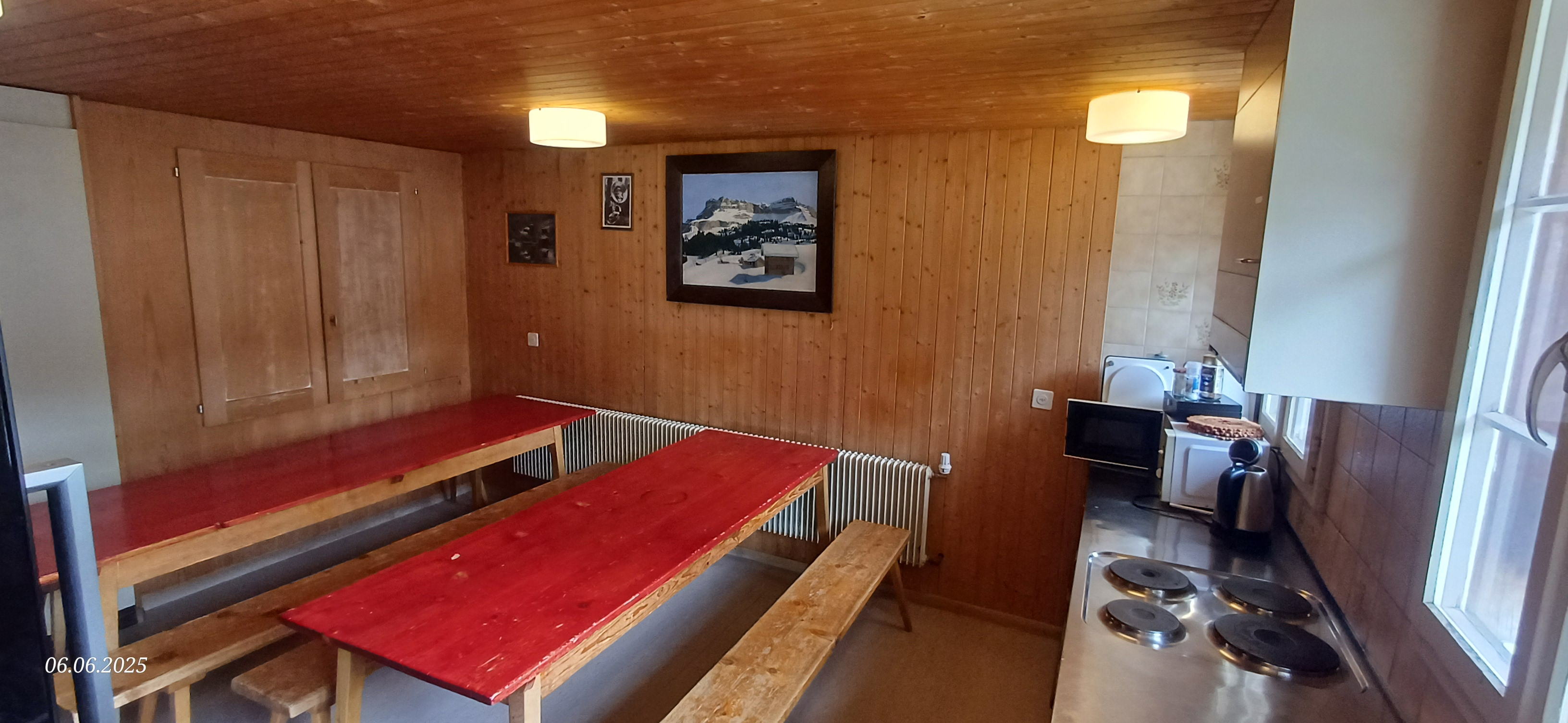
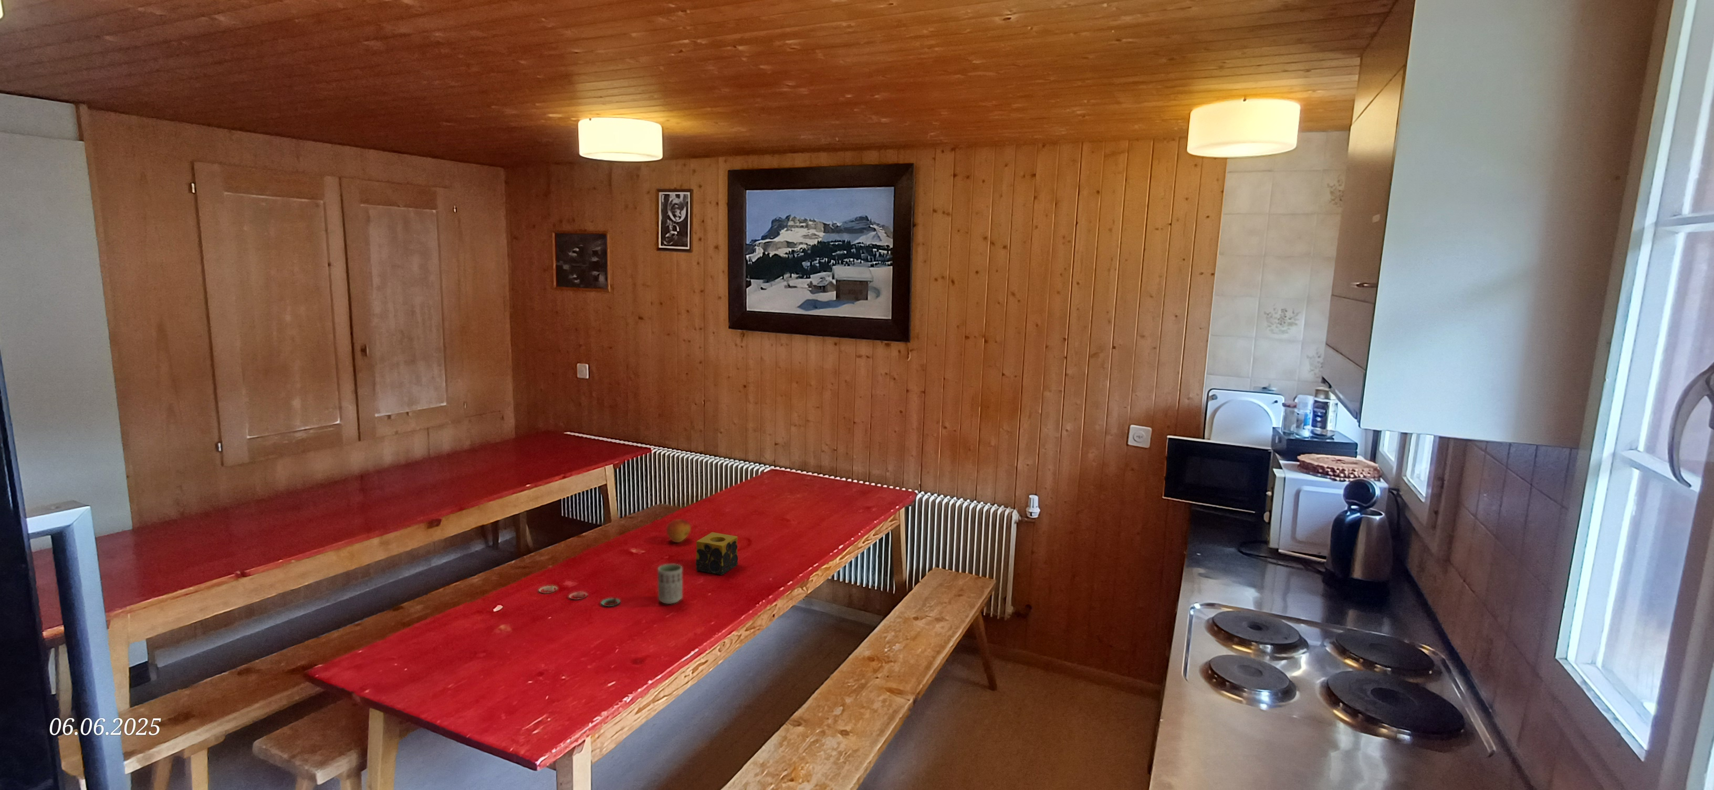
+ cup (670, 583)
+ fruit (678, 531)
+ plate (578, 594)
+ candle (717, 553)
